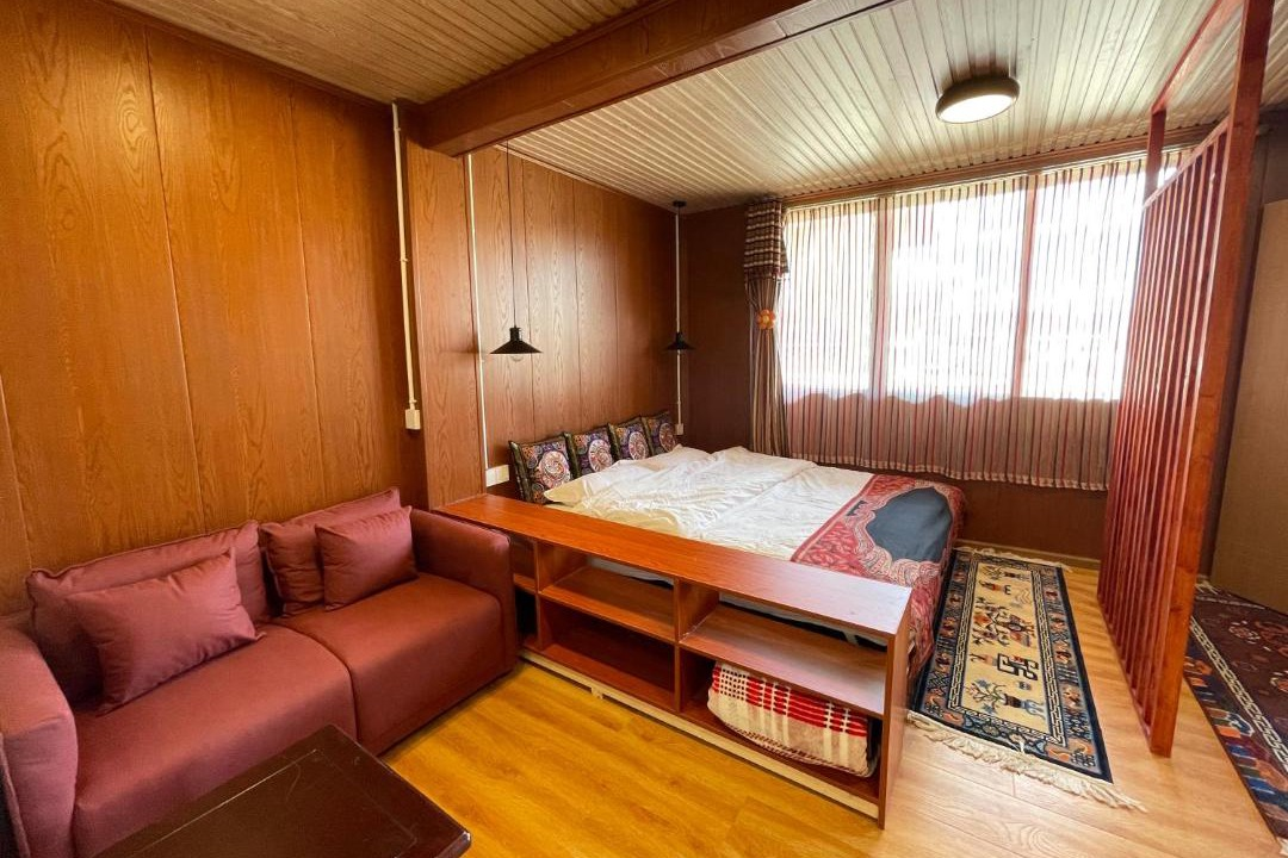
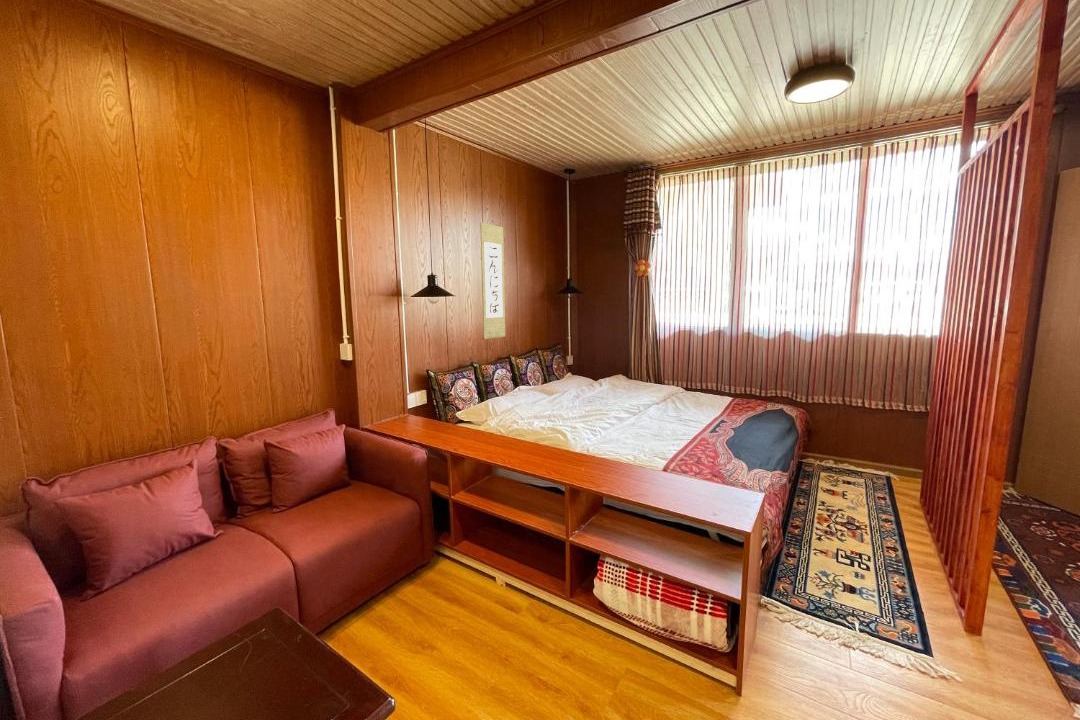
+ wall scroll (493, 280)
